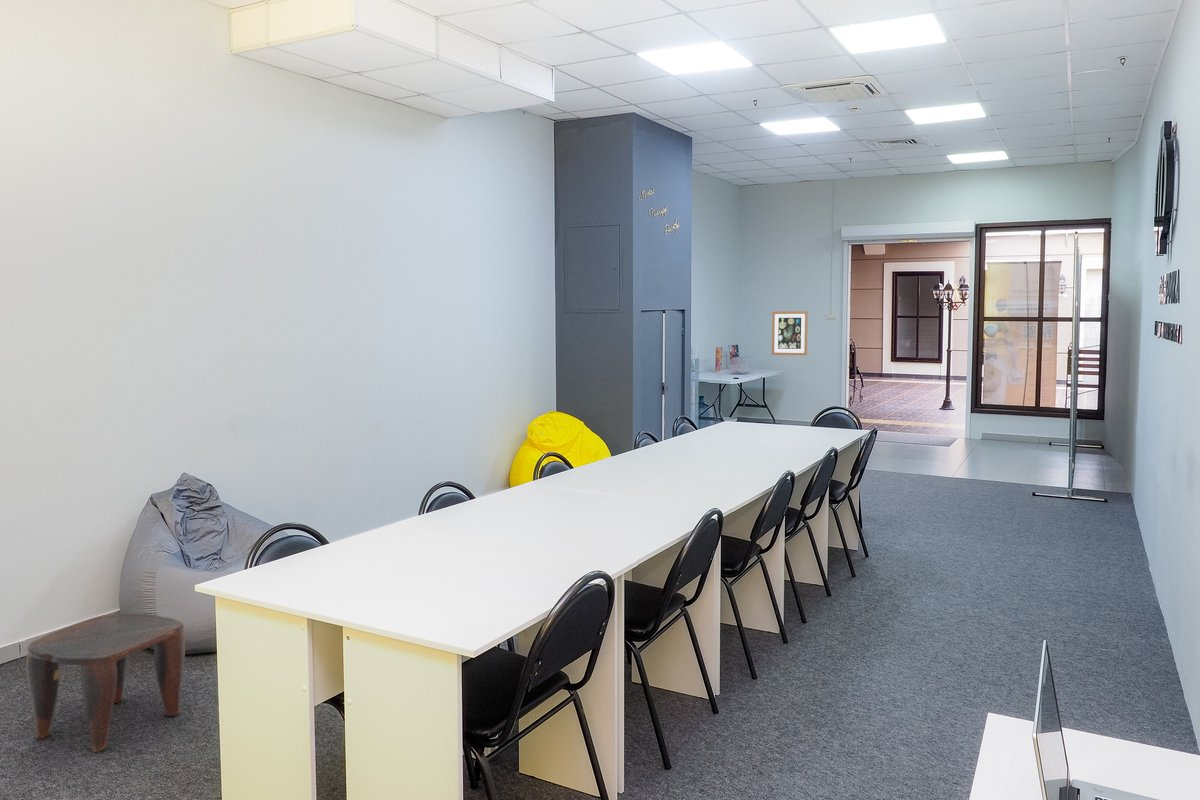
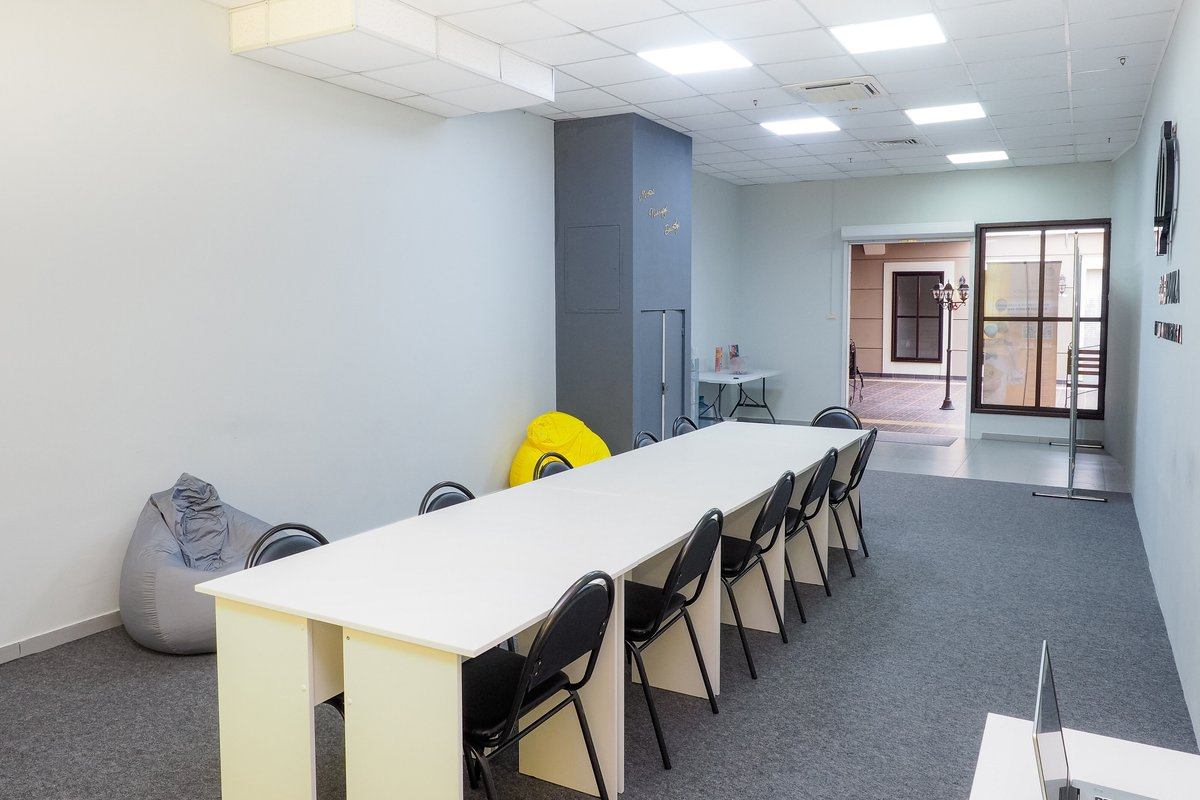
- stool (110, 678)
- wall art (789, 333)
